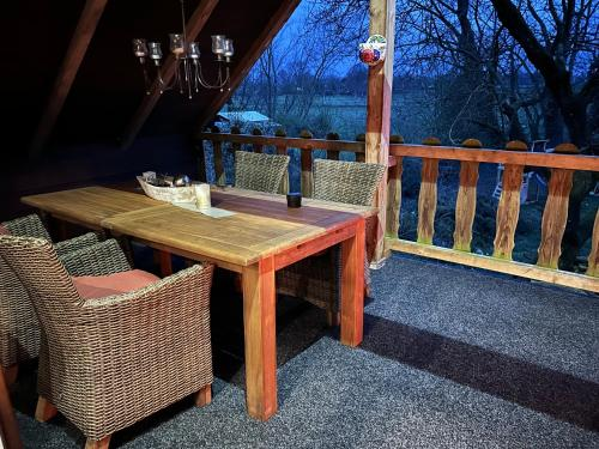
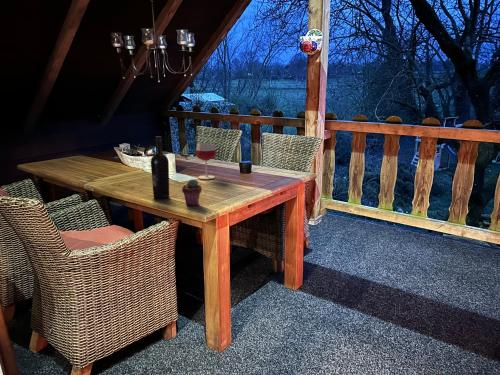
+ wineglass (206, 161)
+ potted succulent (192, 191)
+ wine bottle (159, 167)
